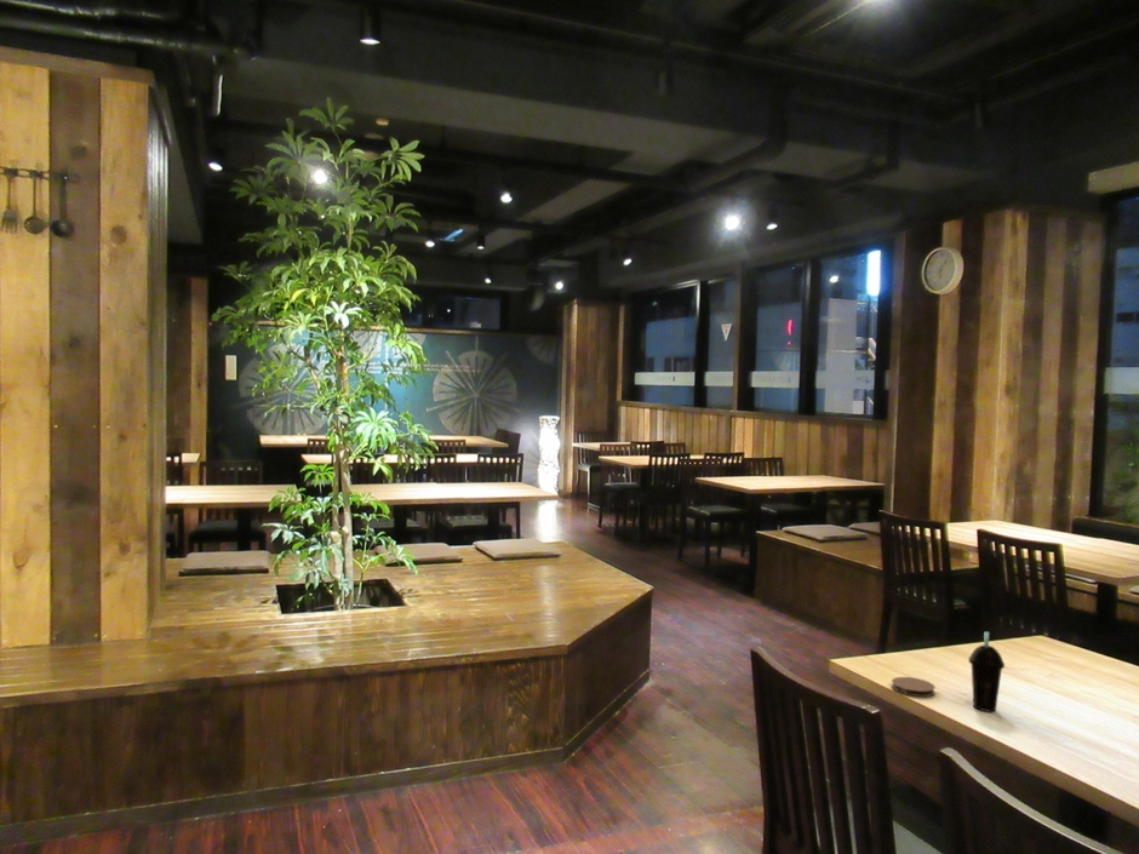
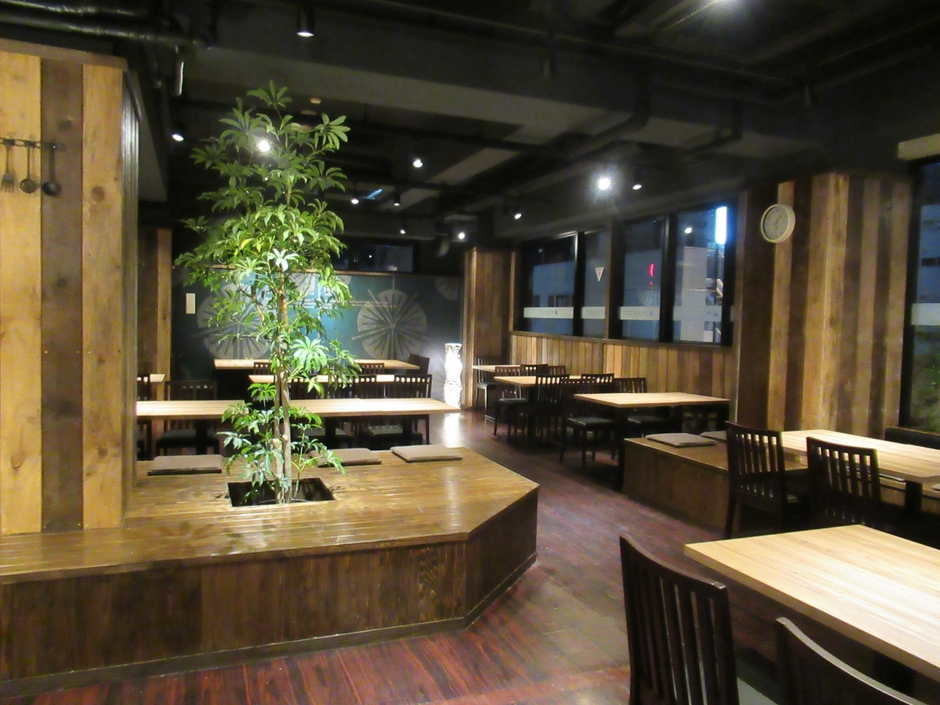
- cup (985, 670)
- coaster (912, 686)
